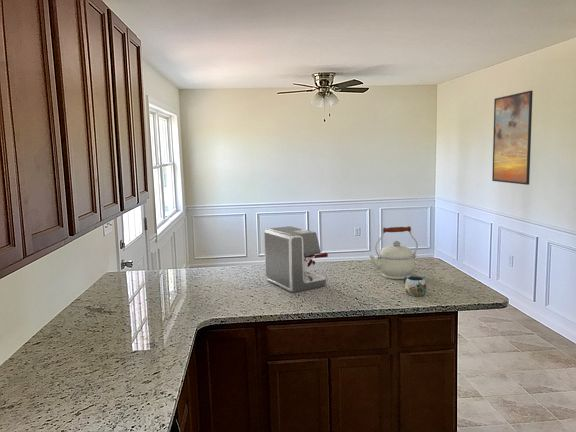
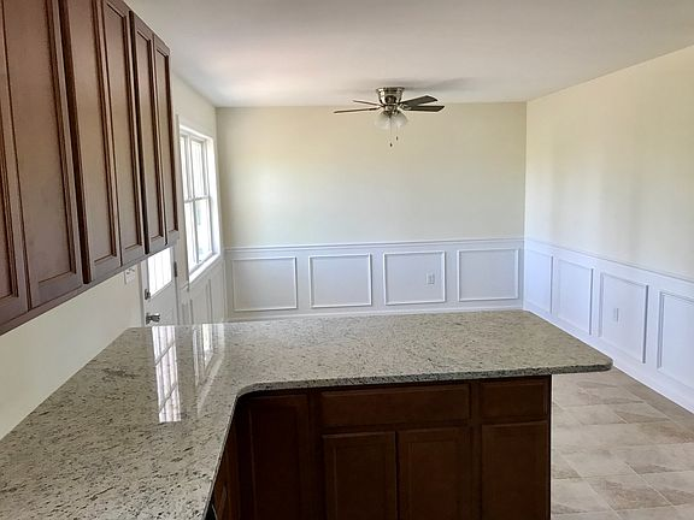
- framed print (510, 139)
- coffee maker (293, 256)
- kettle (393, 251)
- mug (413, 285)
